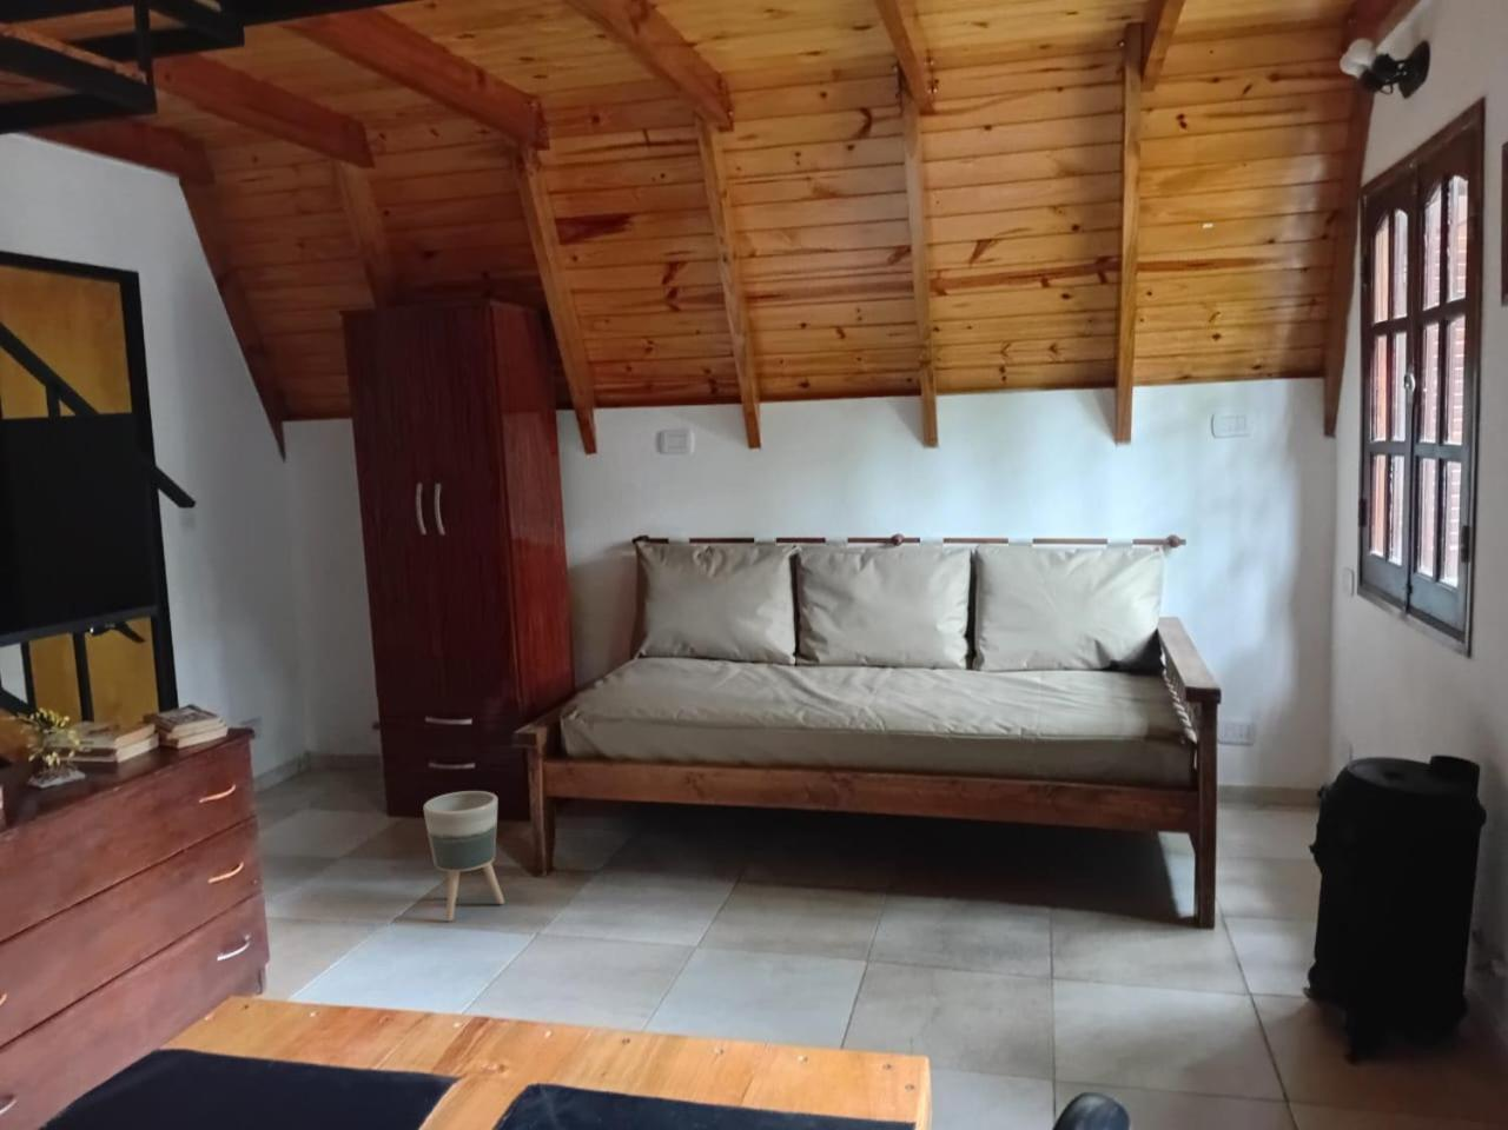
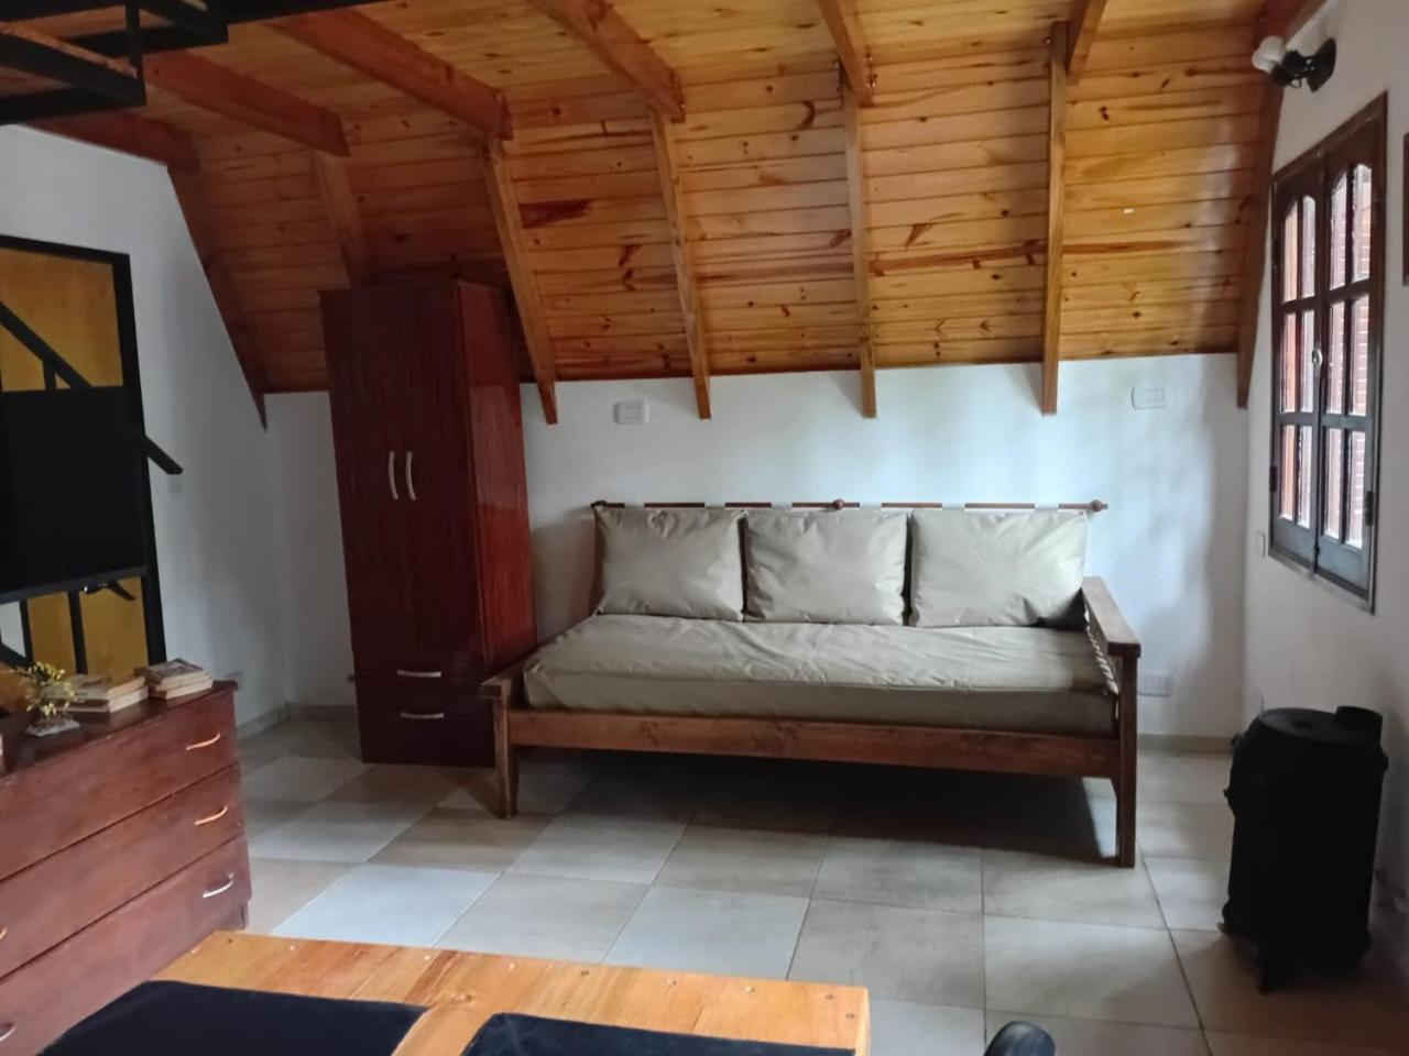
- planter (464, 855)
